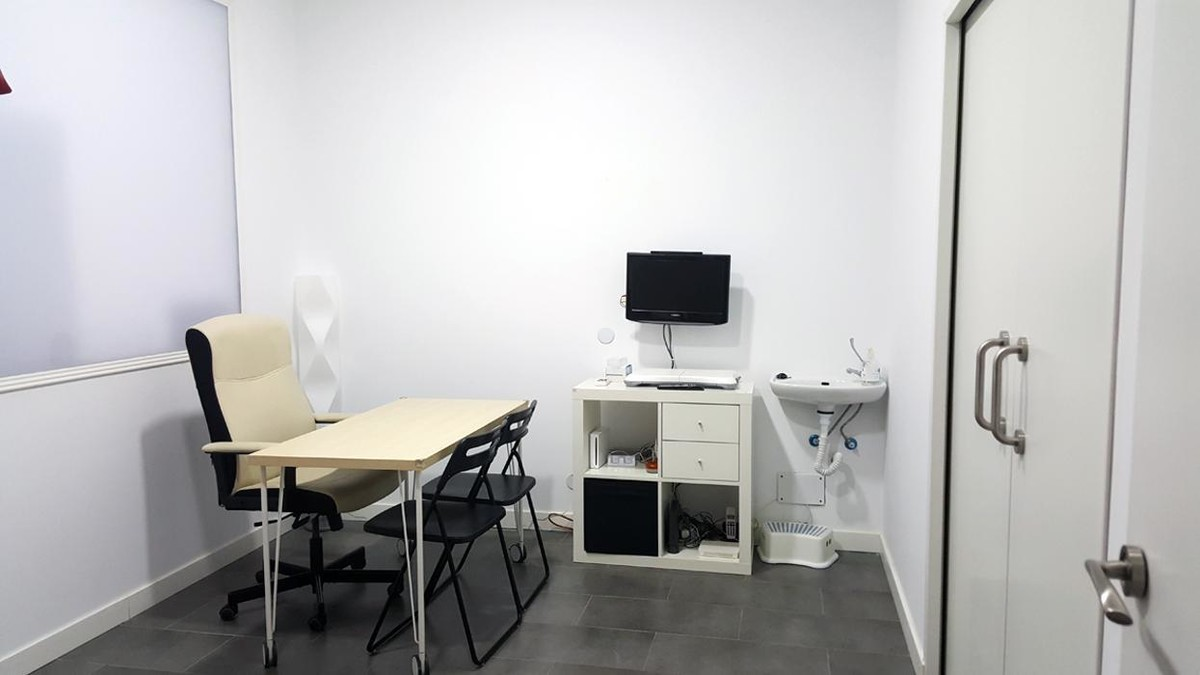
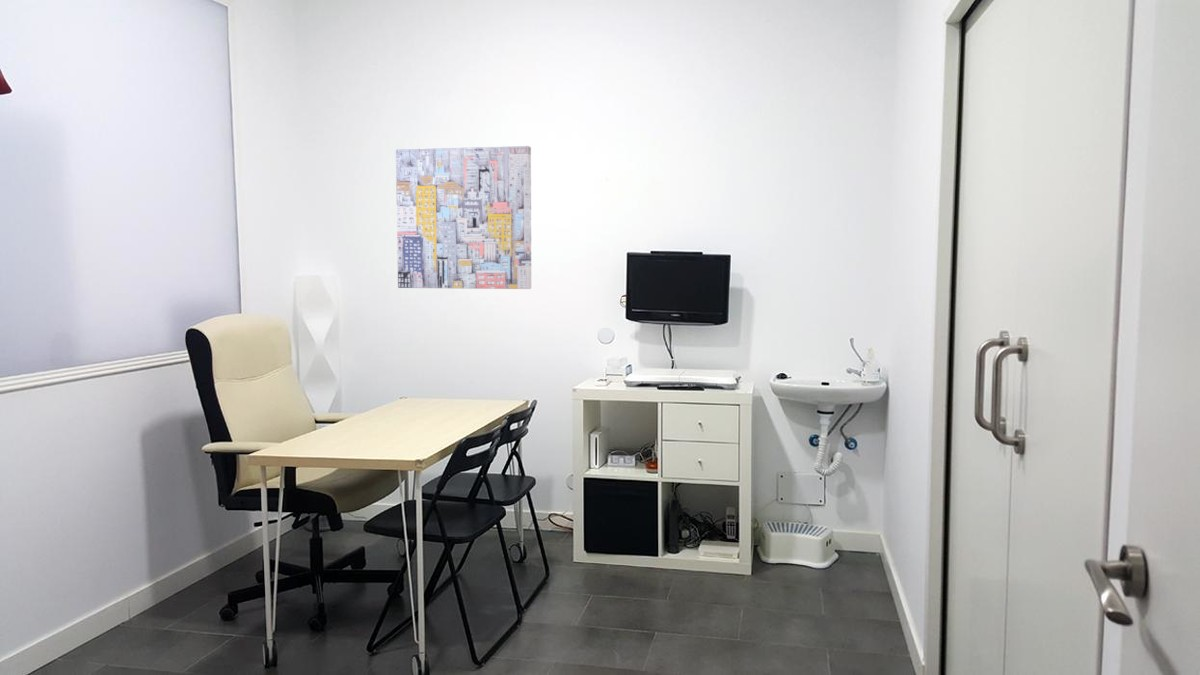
+ wall art (463, 218)
